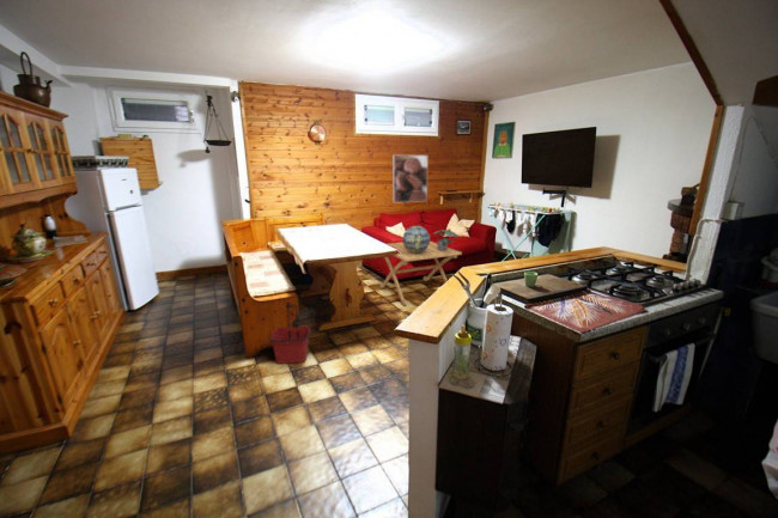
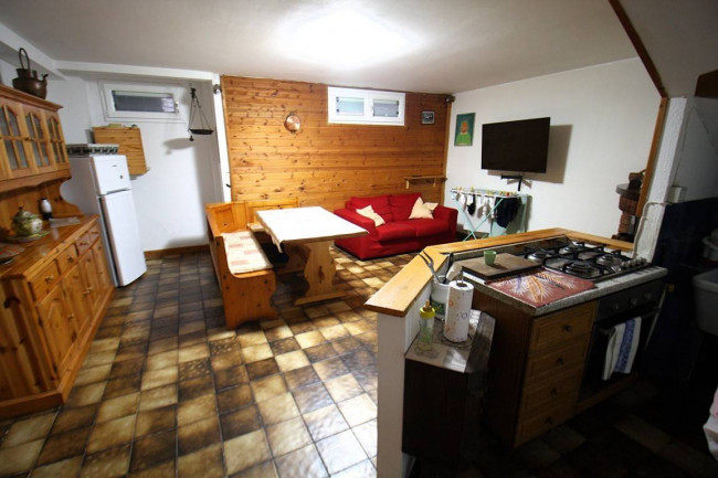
- decorative sphere (415, 239)
- potted plant (444, 239)
- side table (417, 269)
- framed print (409, 178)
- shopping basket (290, 335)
